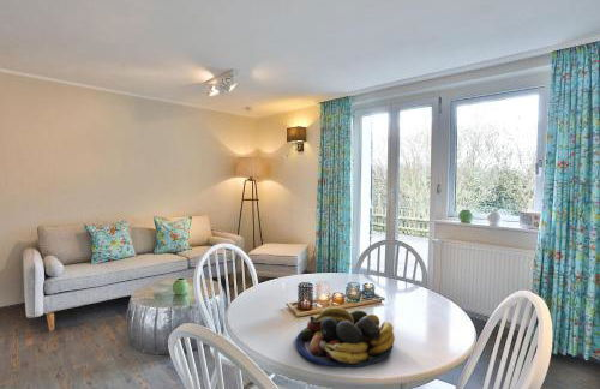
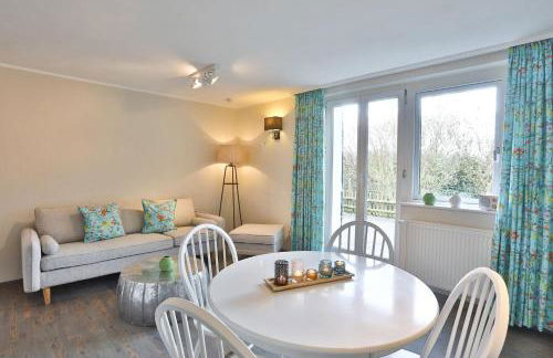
- fruit bowl (342, 325)
